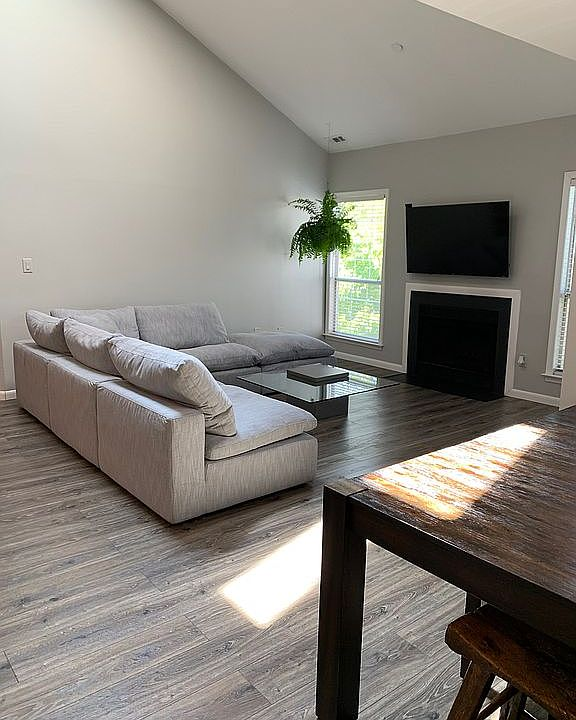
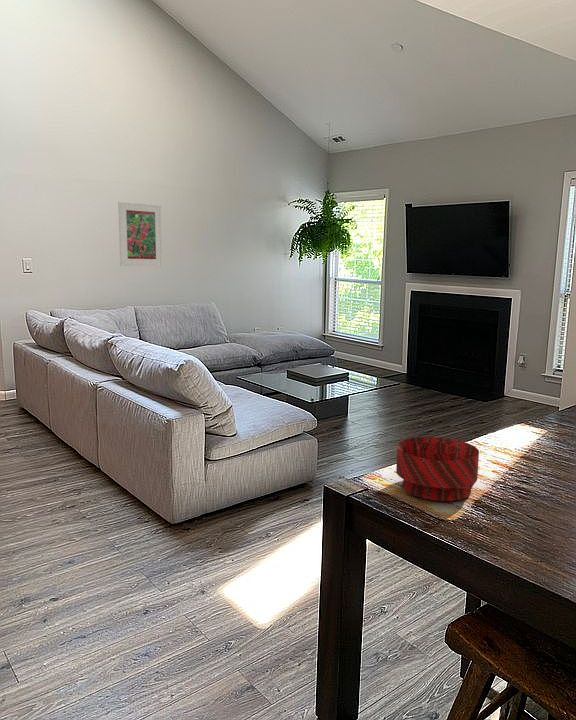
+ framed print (141, 235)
+ bowl (436, 468)
